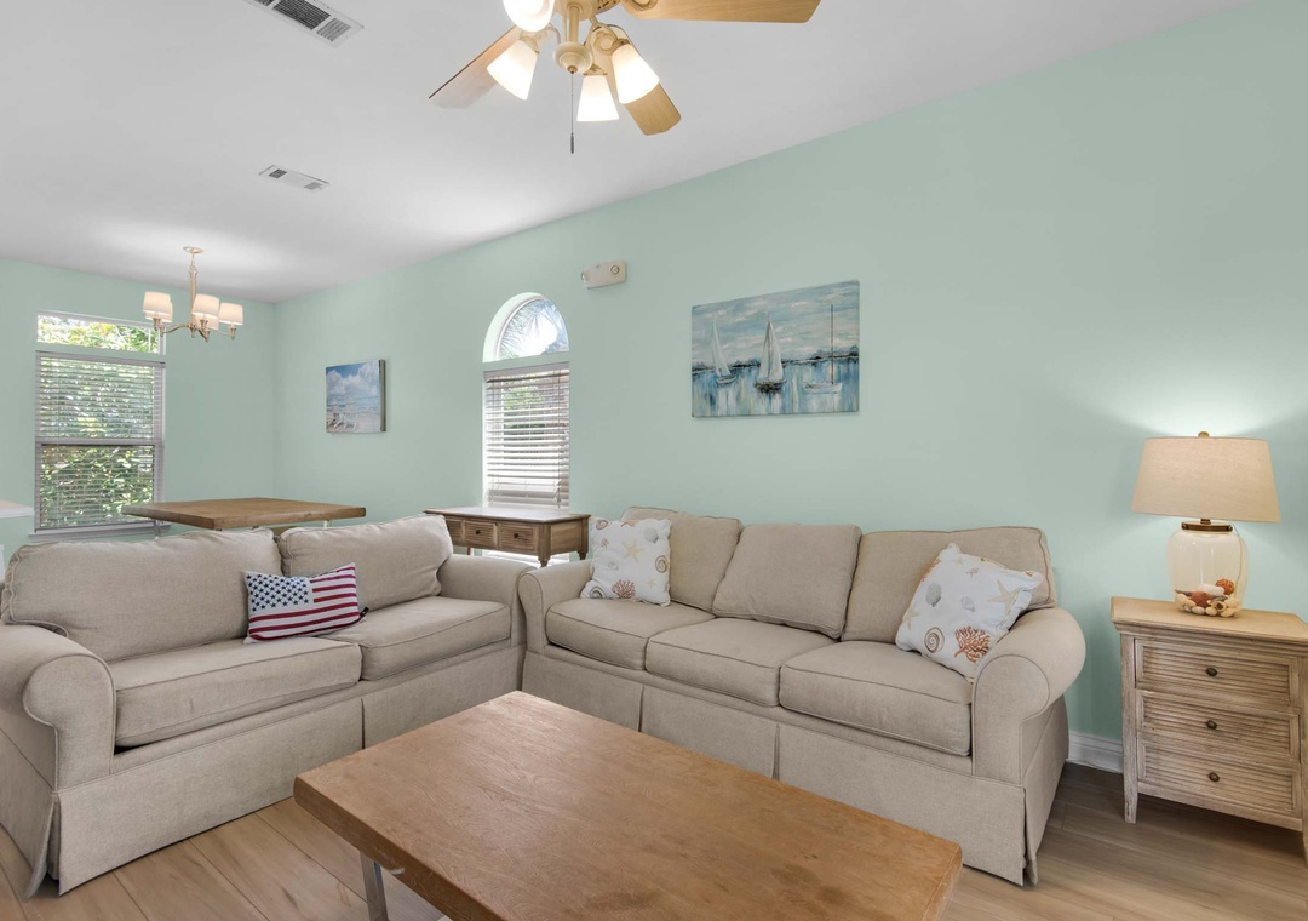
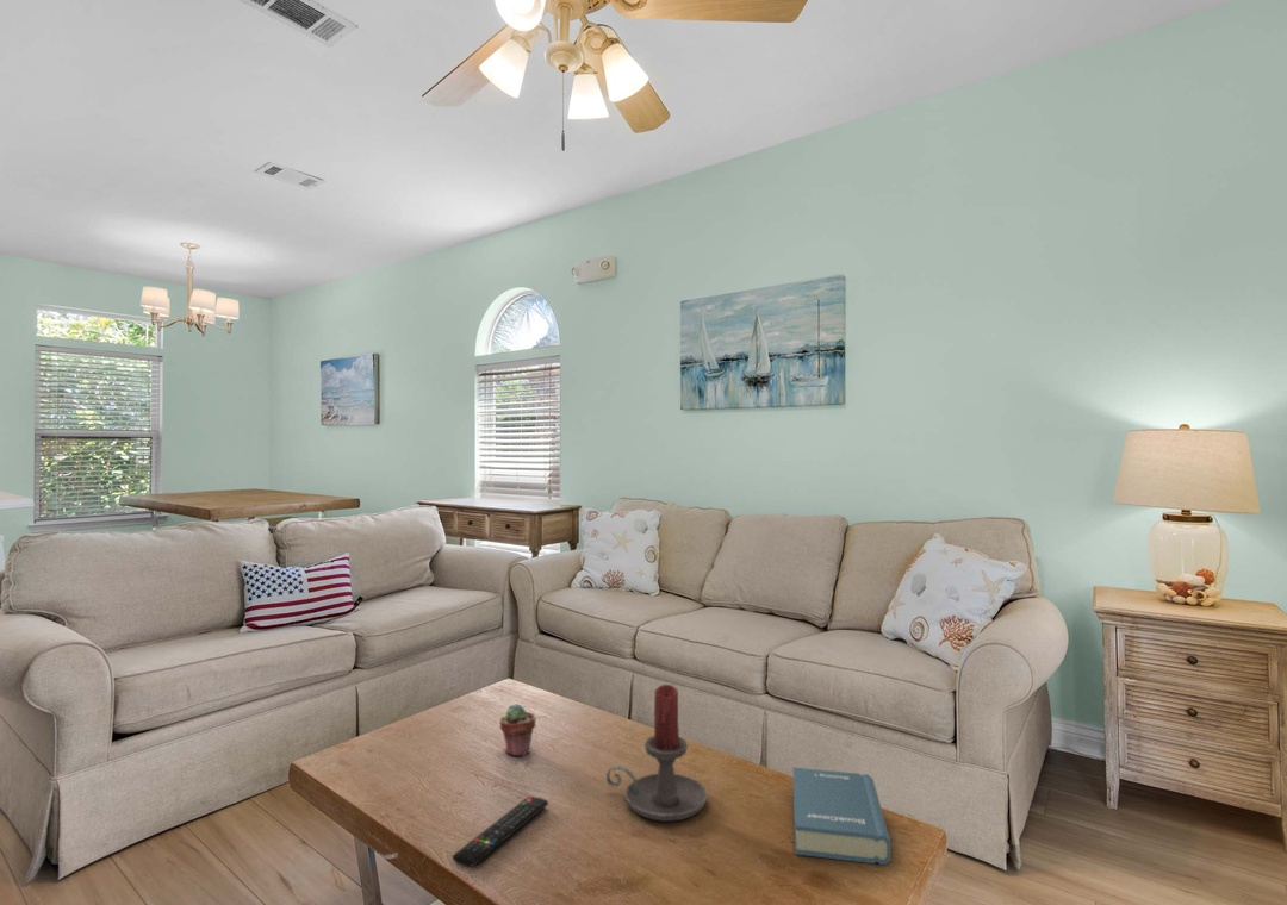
+ remote control (504, 828)
+ candle holder (654, 743)
+ potted succulent (517, 726)
+ hardback book (837, 811)
